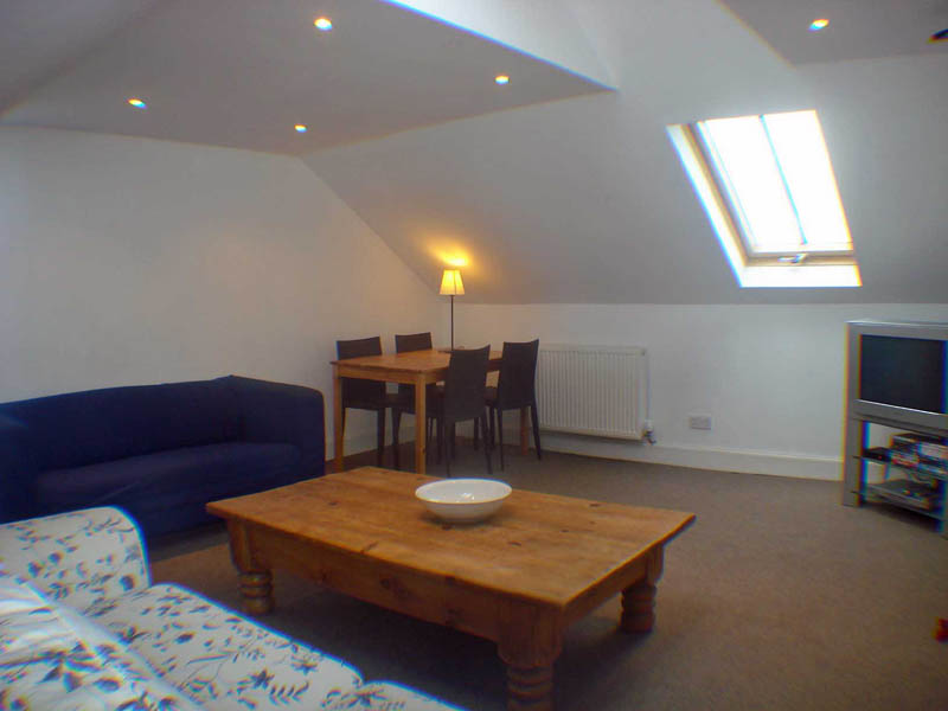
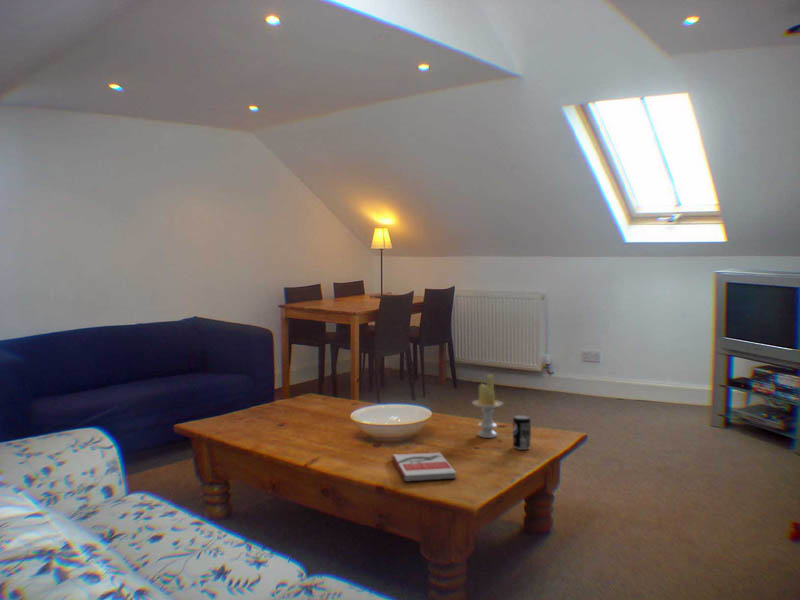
+ beverage can (521, 432)
+ candle (487, 405)
+ book (422, 465)
